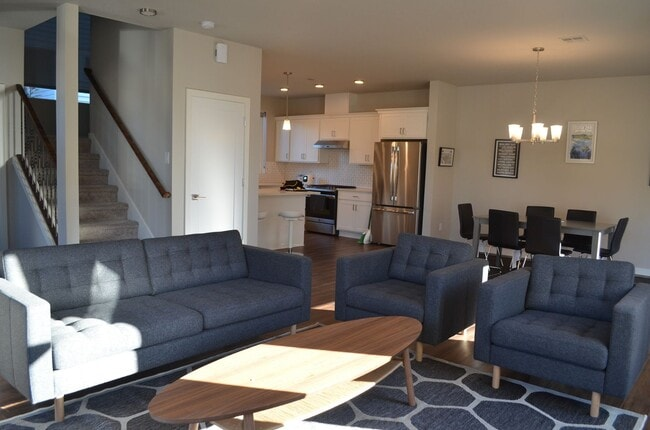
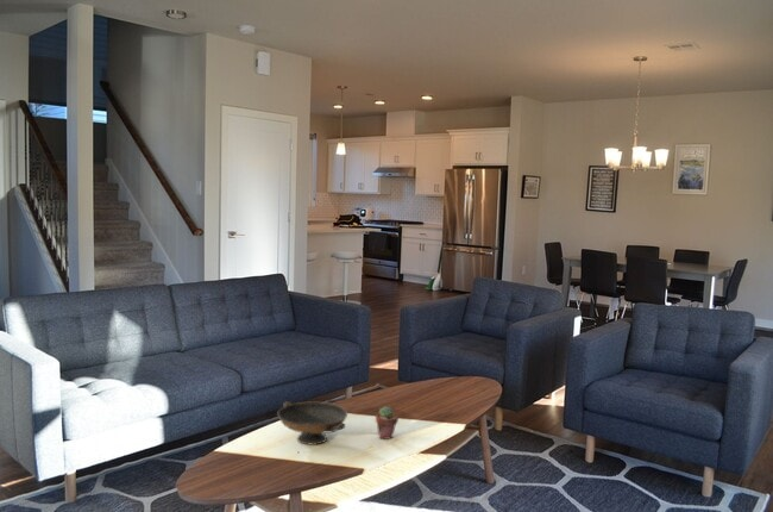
+ potted succulent (386, 422)
+ decorative bowl (312, 425)
